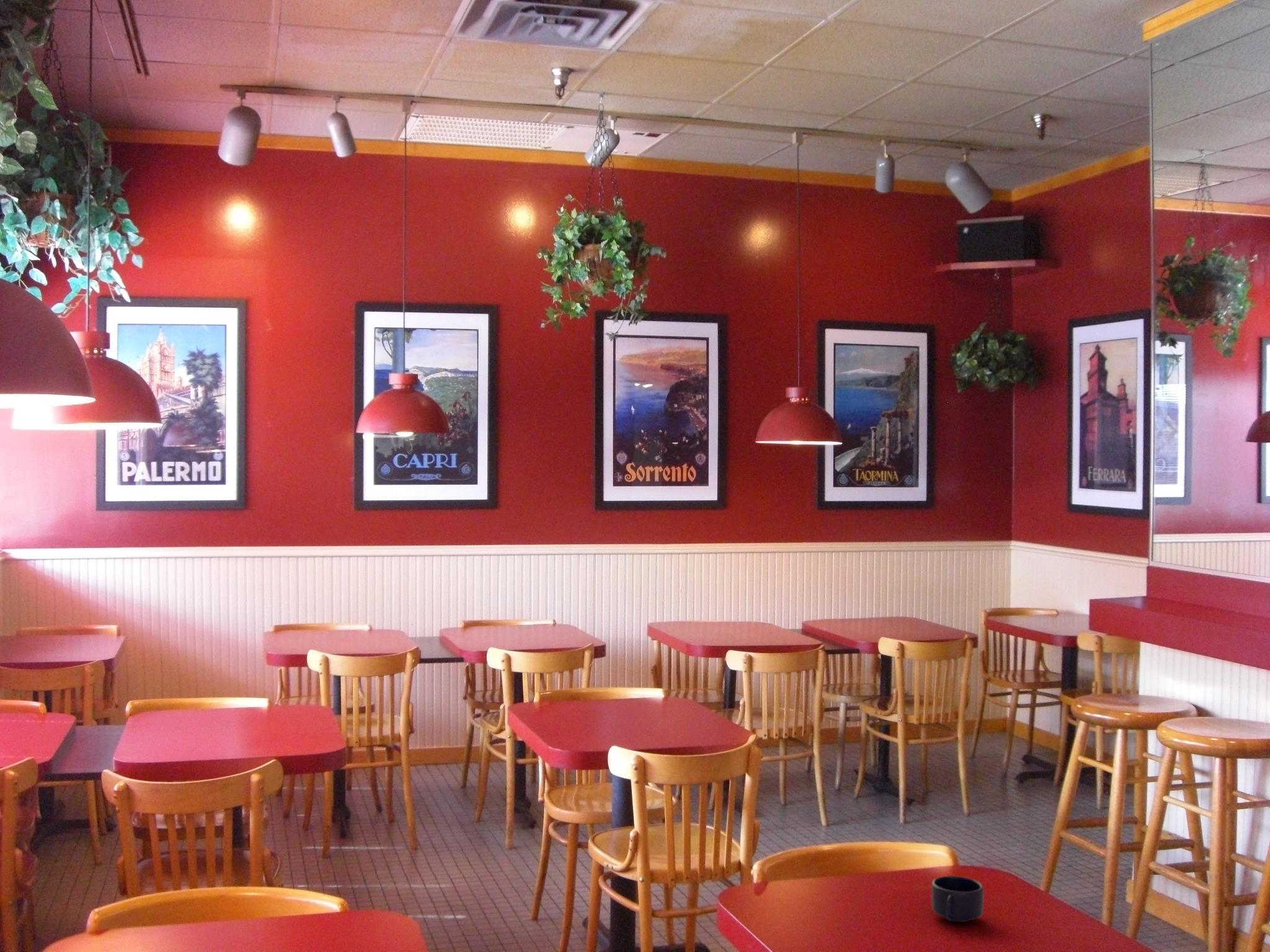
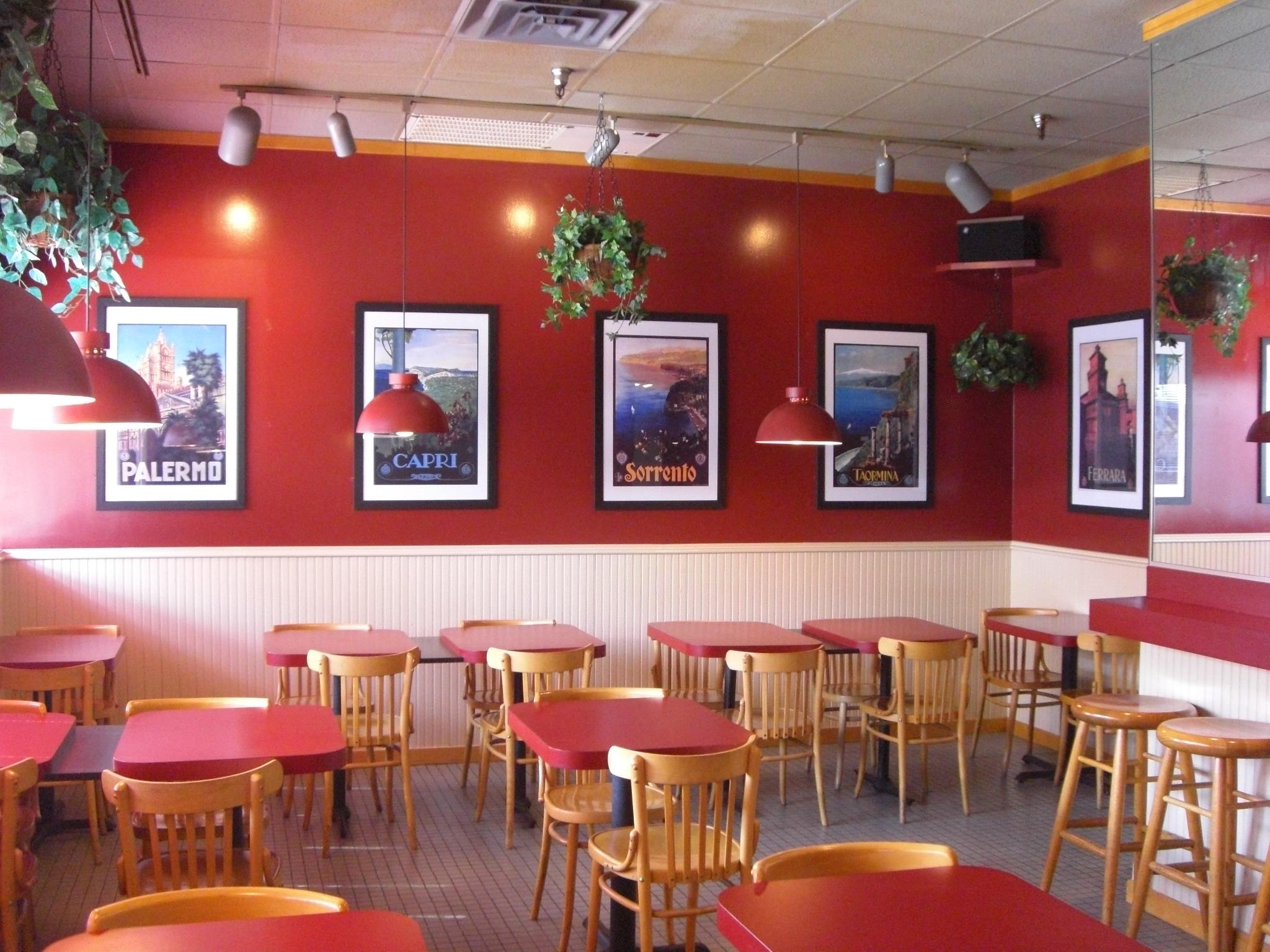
- mug (956, 902)
